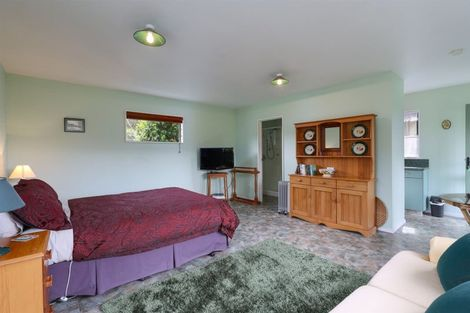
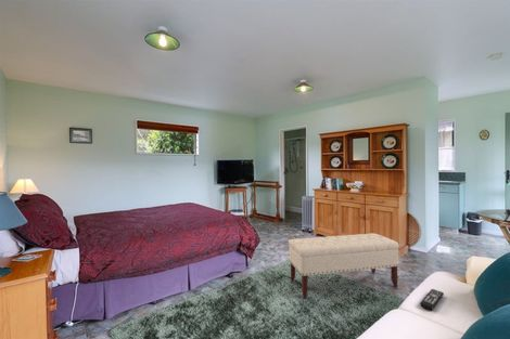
+ bench (342, 261)
+ remote control (432, 299)
